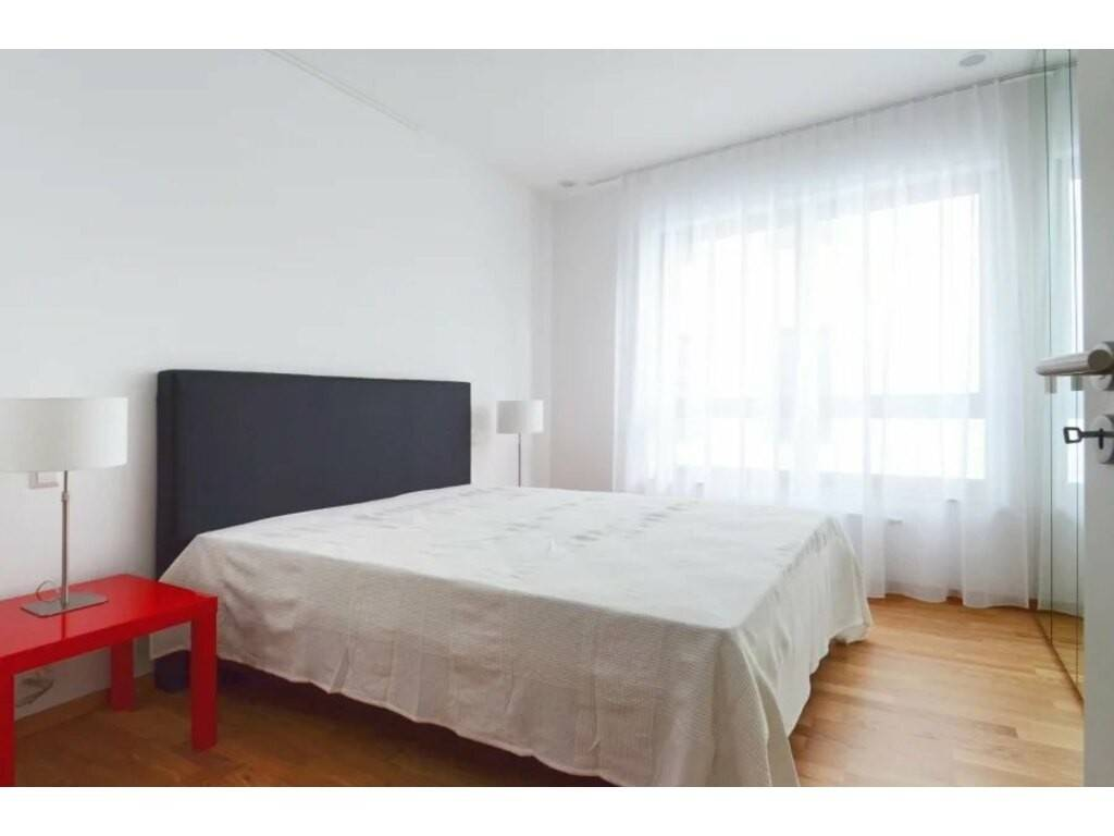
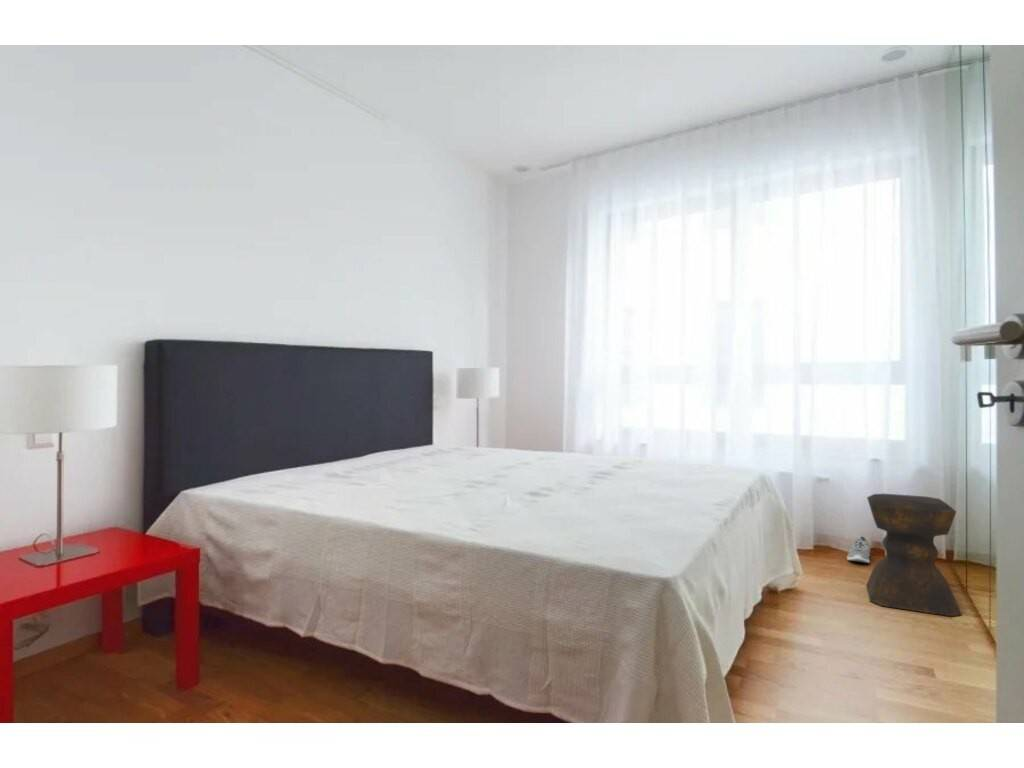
+ stool (909, 549)
+ sneaker (858, 548)
